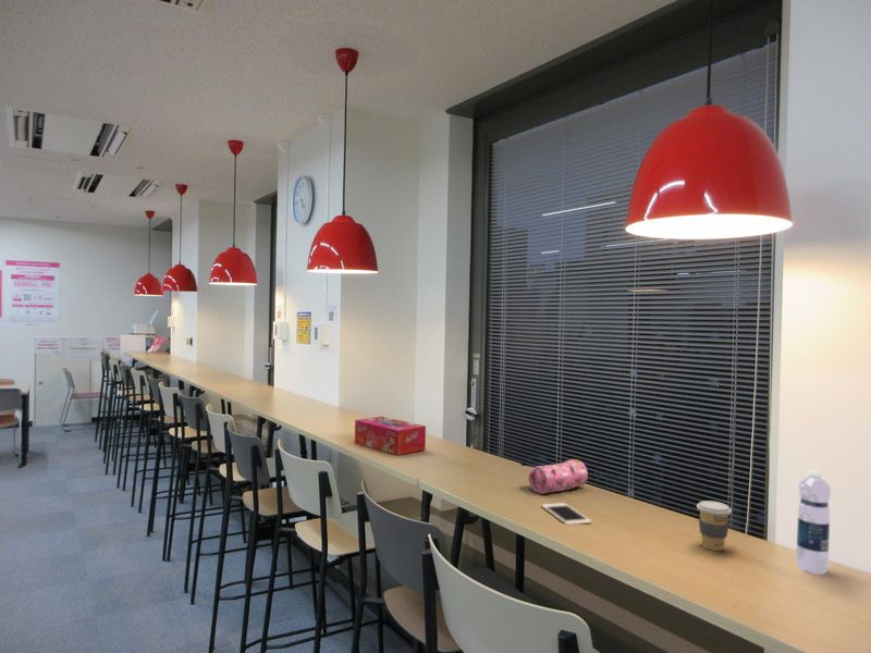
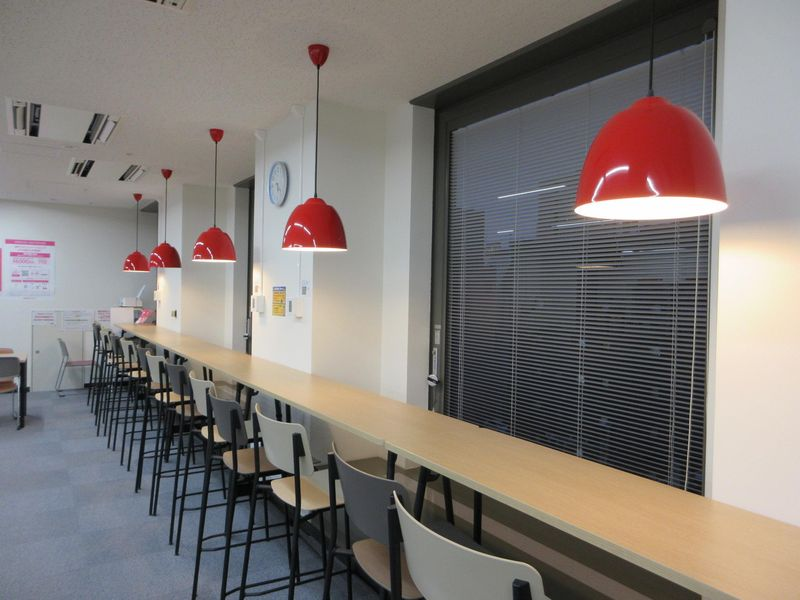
- tissue box (389, 434)
- coffee cup (713, 526)
- pencil case (557, 476)
- cell phone (565, 513)
- water bottle (813, 520)
